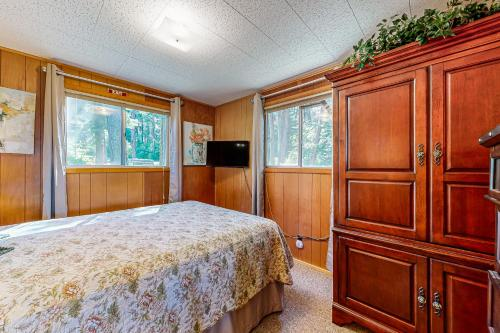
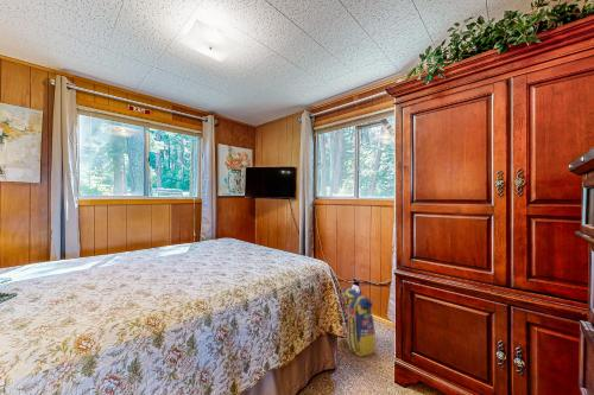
+ backpack (355, 319)
